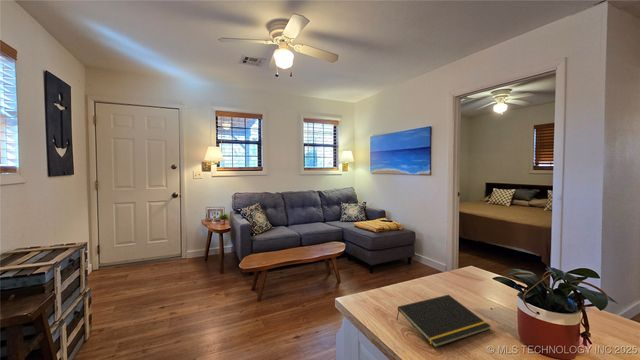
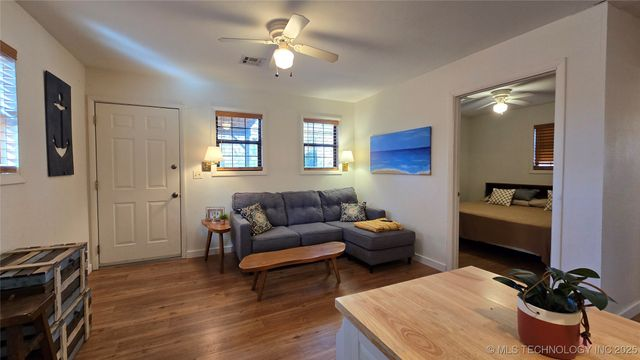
- notepad (442, 317)
